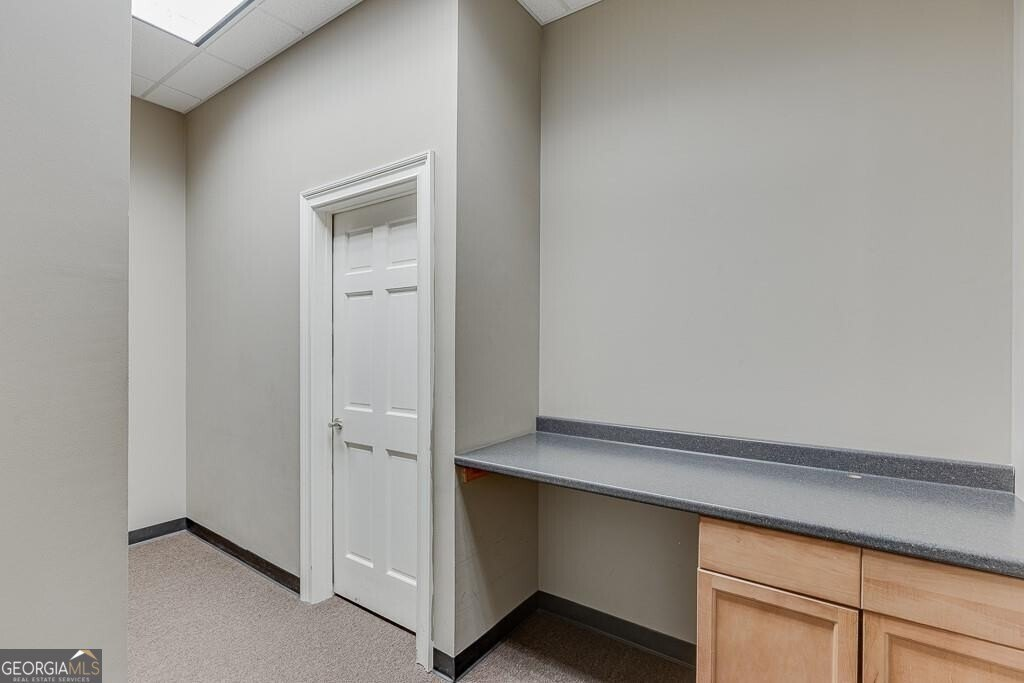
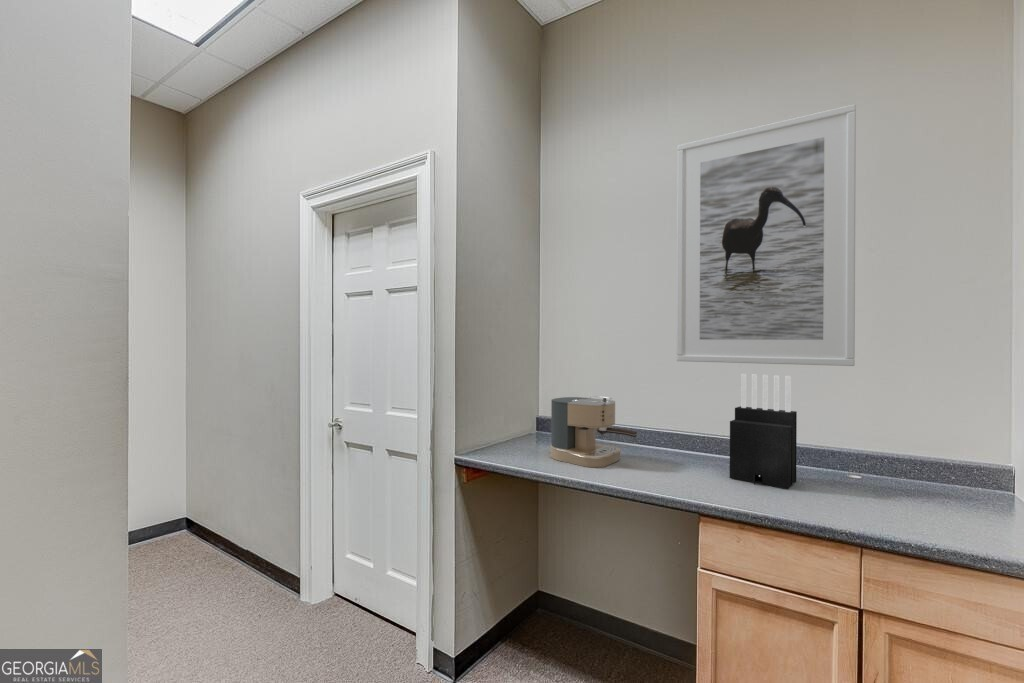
+ knife block (761, 428)
+ coffee maker (592, 428)
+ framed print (757, 245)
